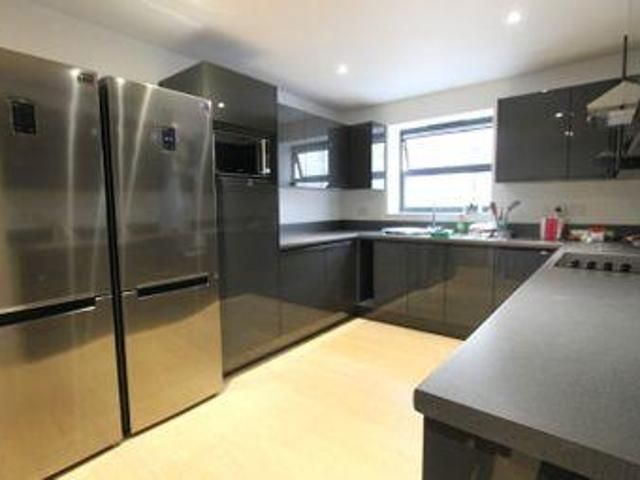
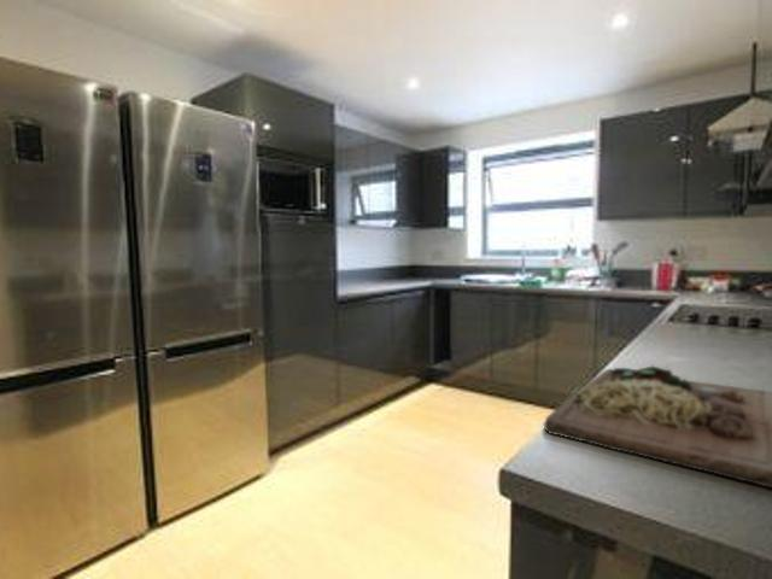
+ cutting board (669, 397)
